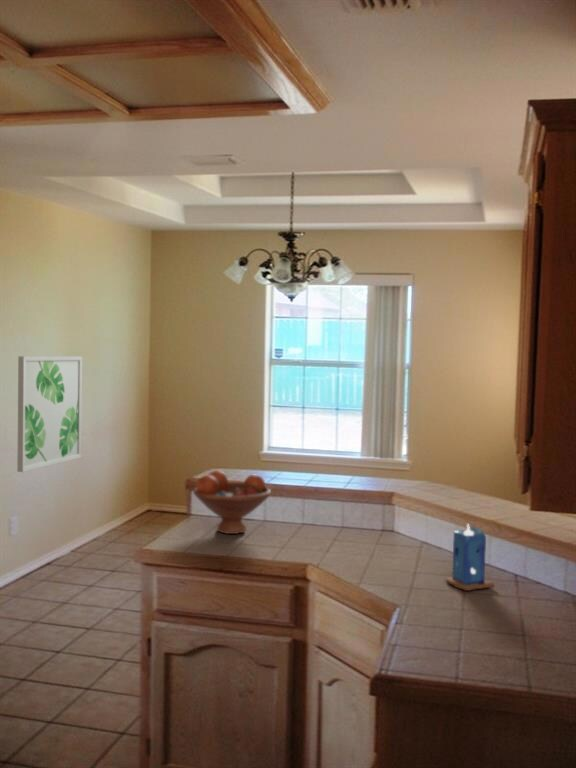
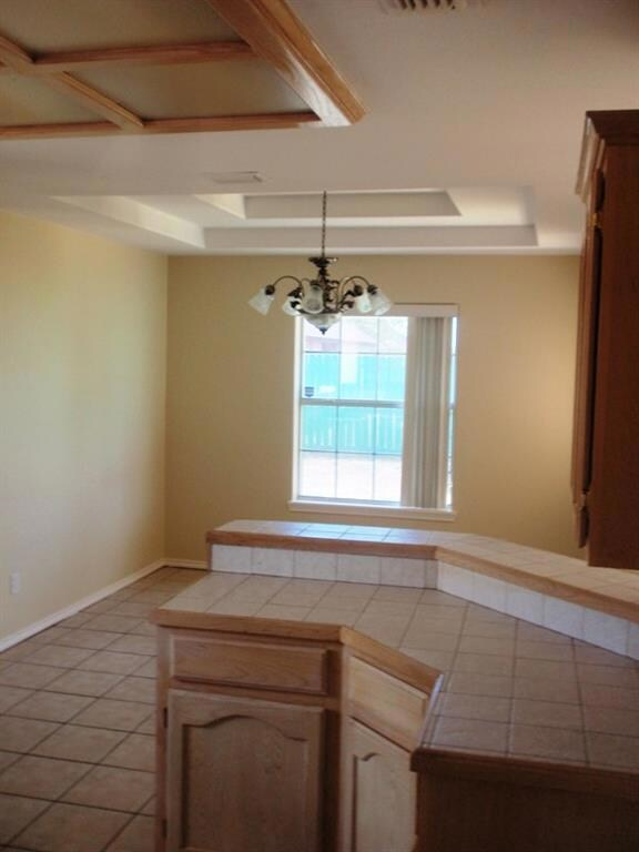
- candle (470, 553)
- wall art (51, 410)
- fruit bowl (232, 502)
